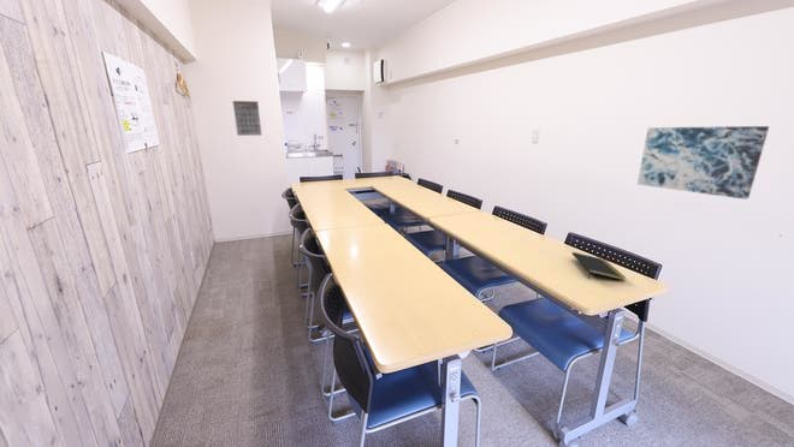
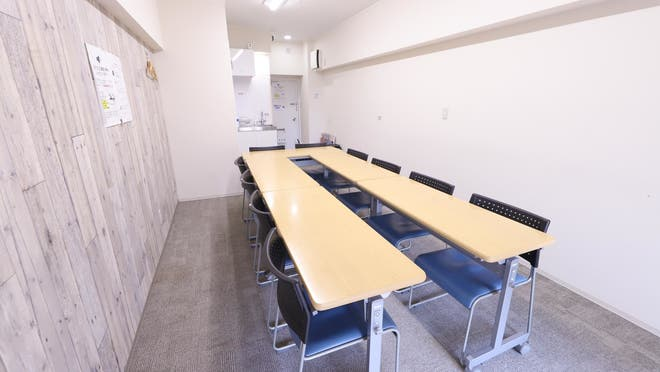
- wall art (693, 159)
- notepad (597, 264)
- calendar (247, 114)
